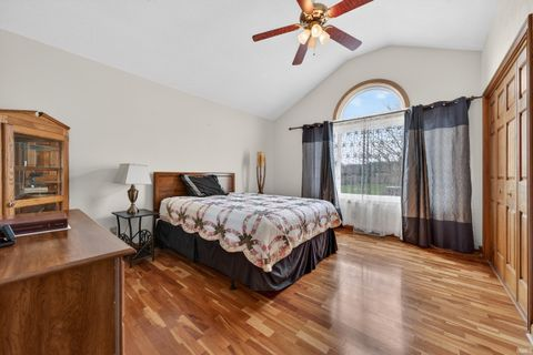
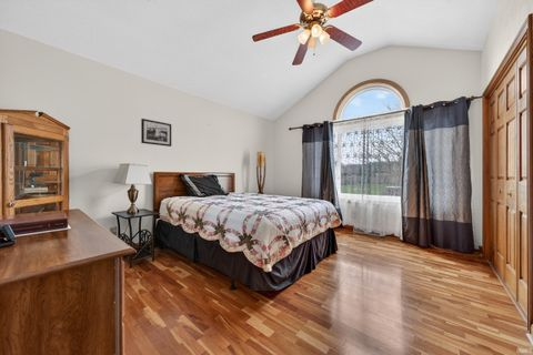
+ picture frame (157, 133)
